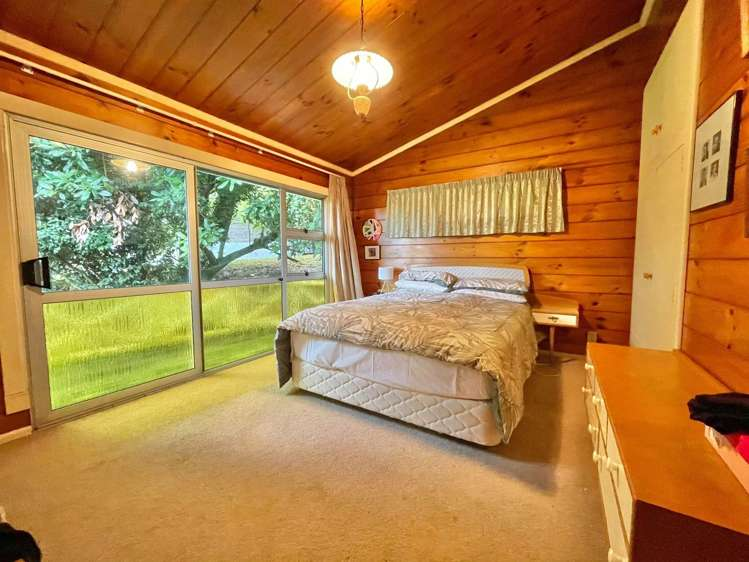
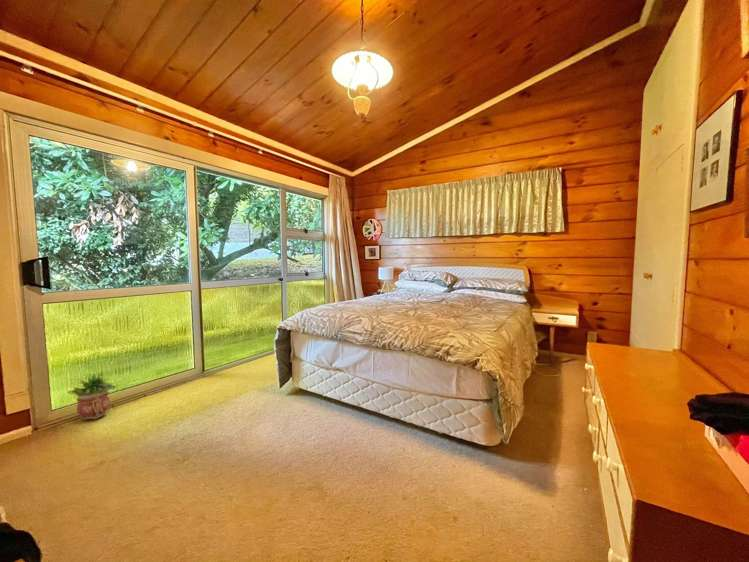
+ potted plant (92, 395)
